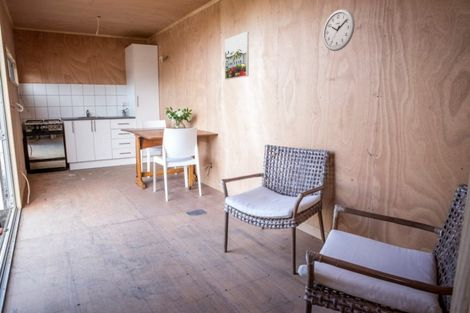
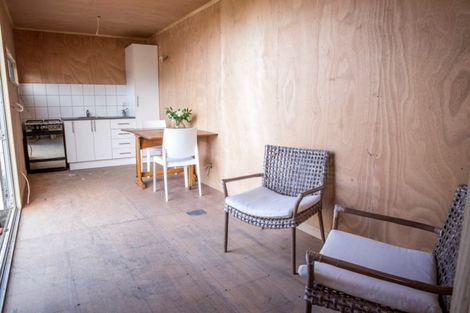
- wall clock (337, 30)
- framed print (236, 57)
